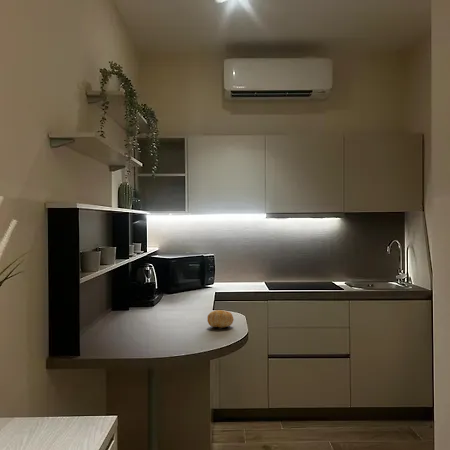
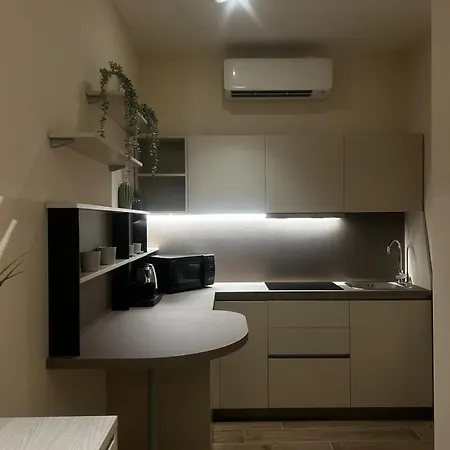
- fruit (220, 318)
